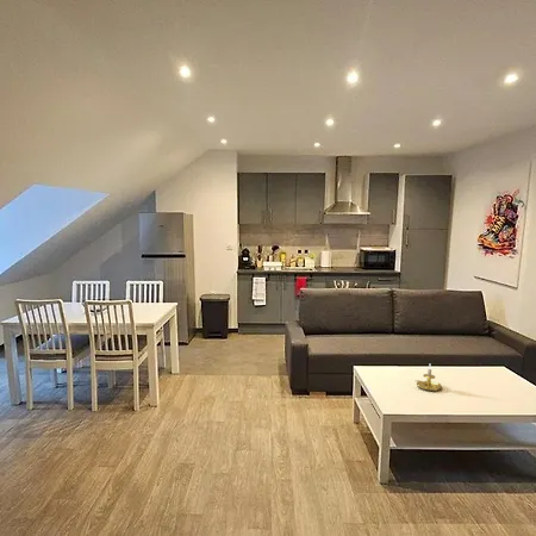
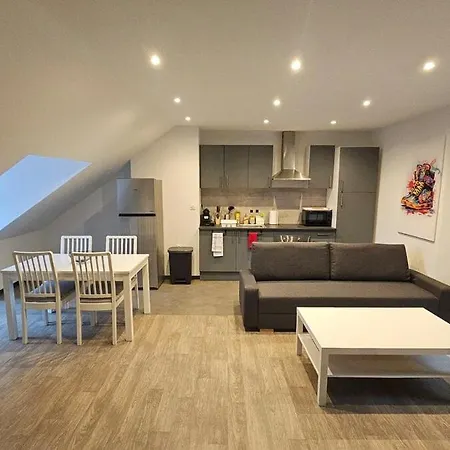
- candle holder (428, 375)
